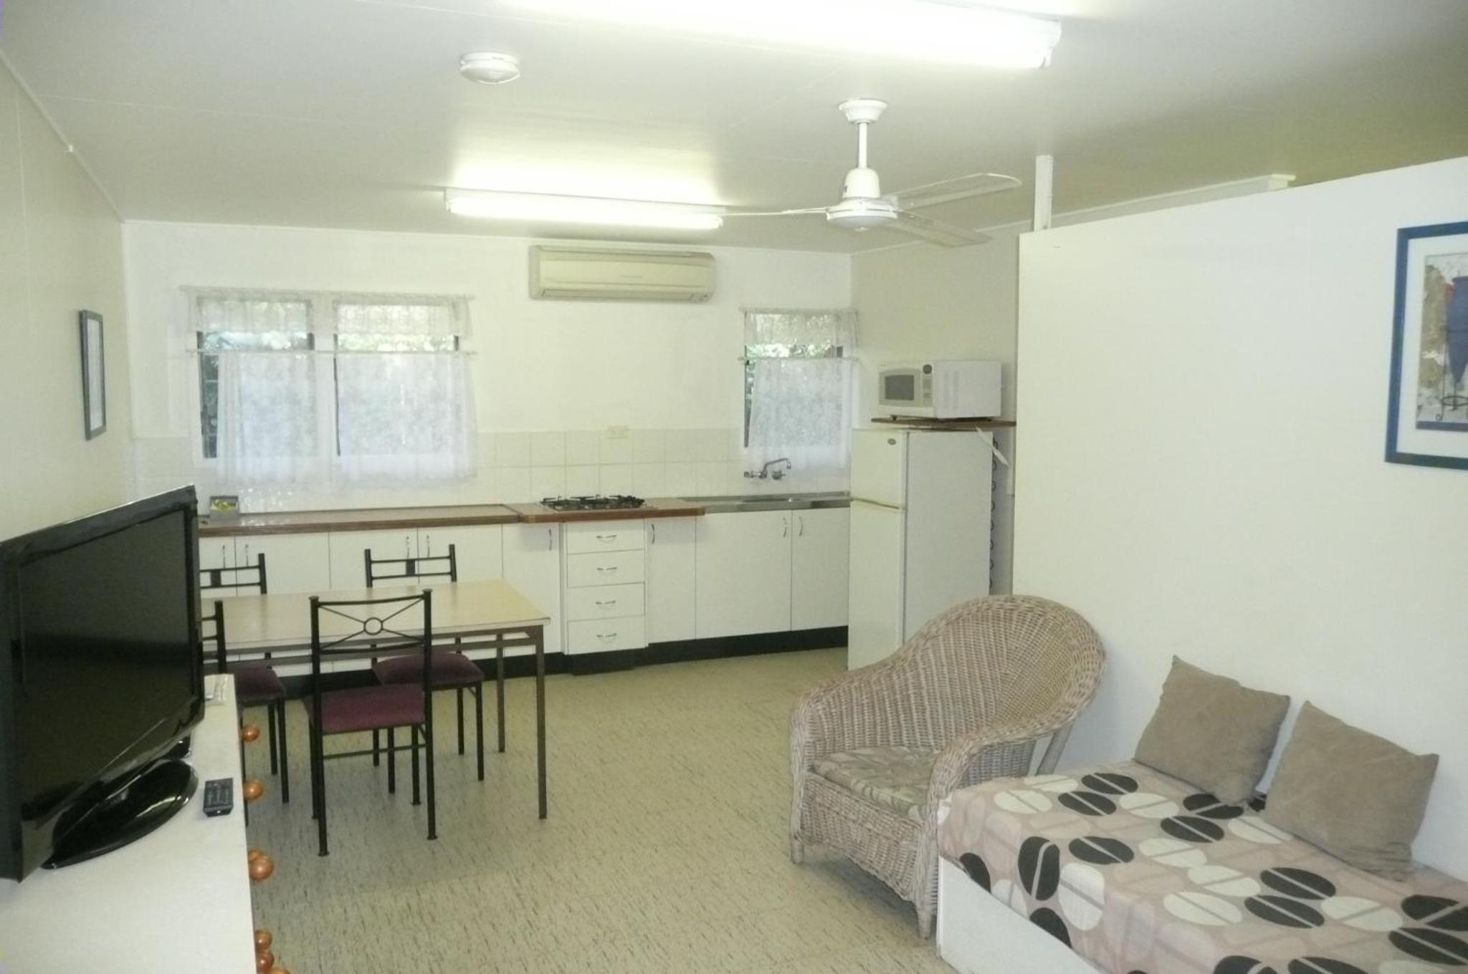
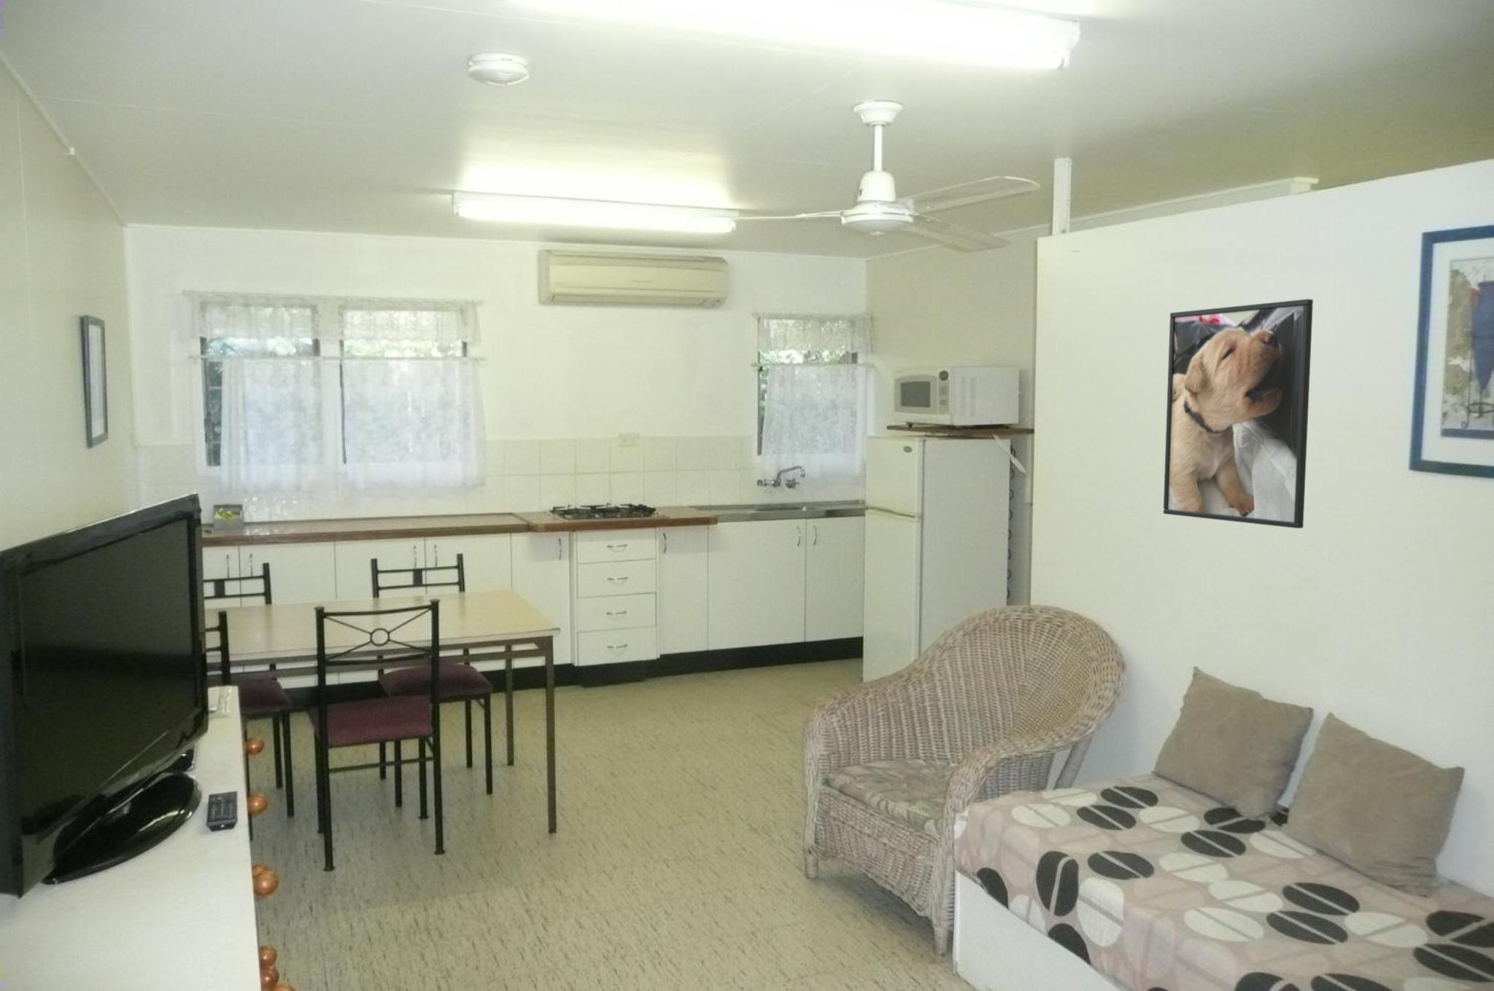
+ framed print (1232, 414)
